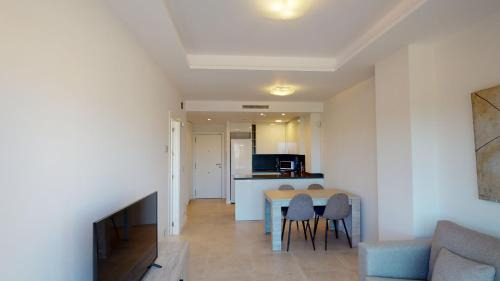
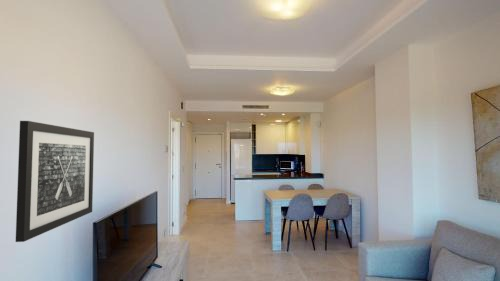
+ wall art (63, 175)
